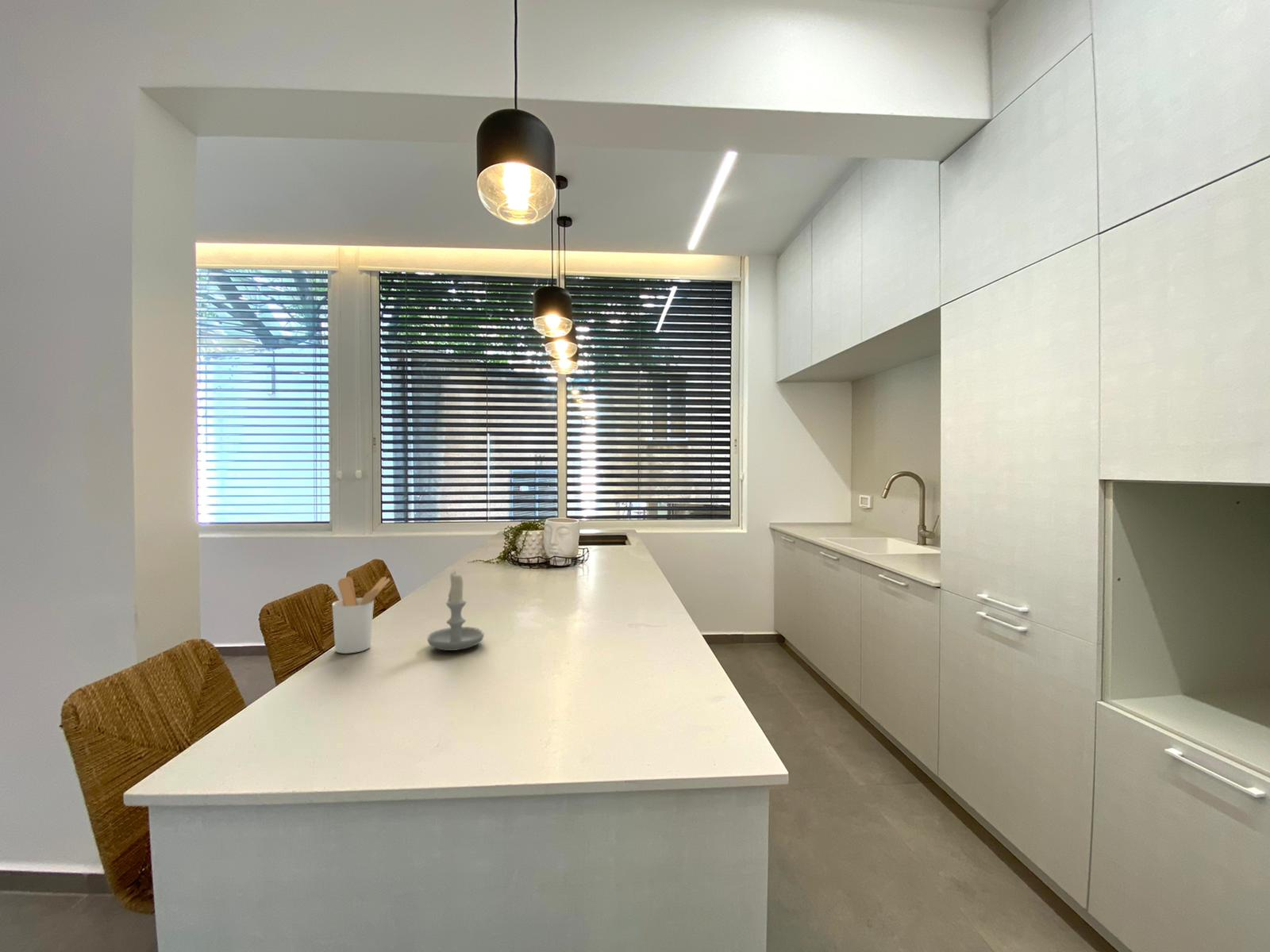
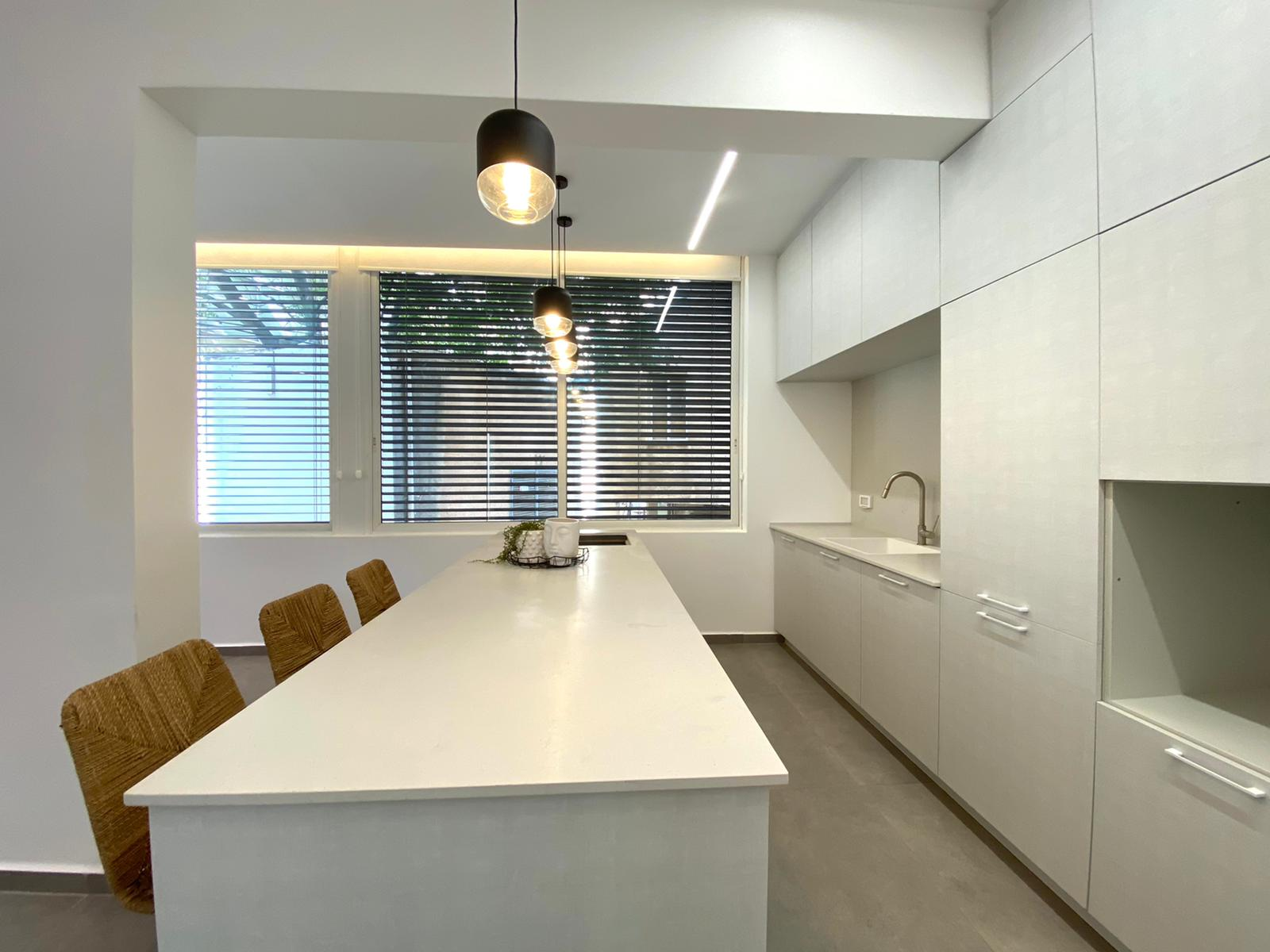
- candle (456, 608)
- utensil holder (363, 612)
